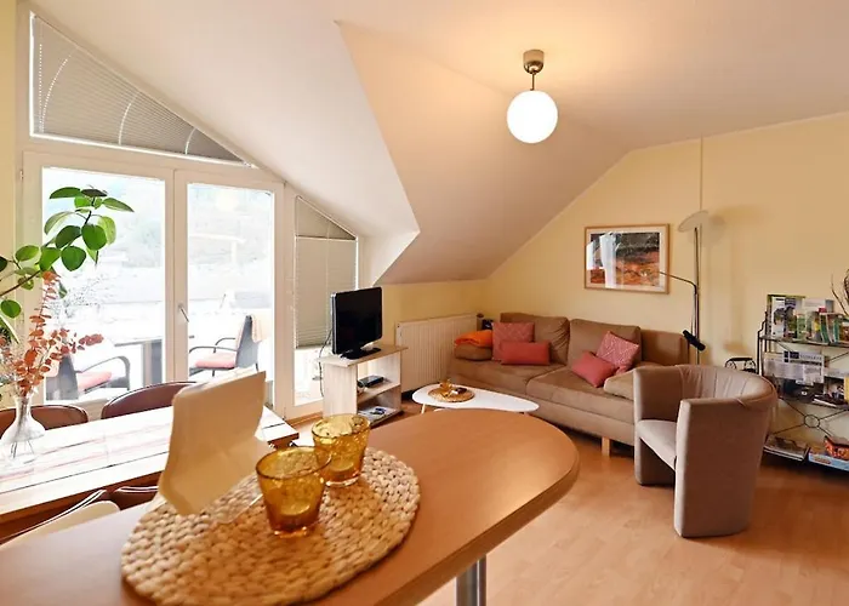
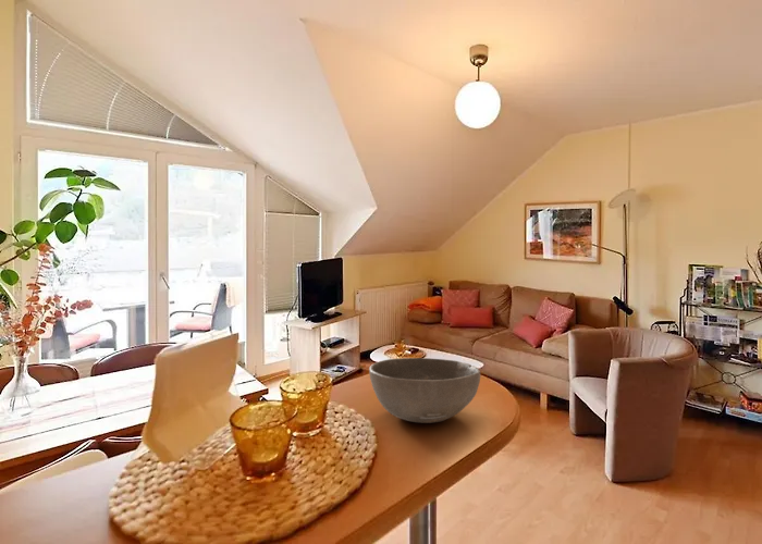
+ bowl (423, 392)
